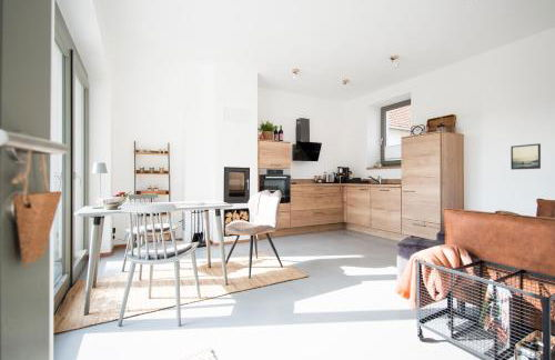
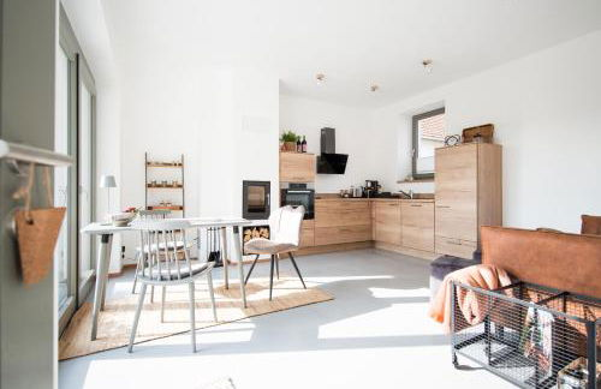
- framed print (525, 157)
